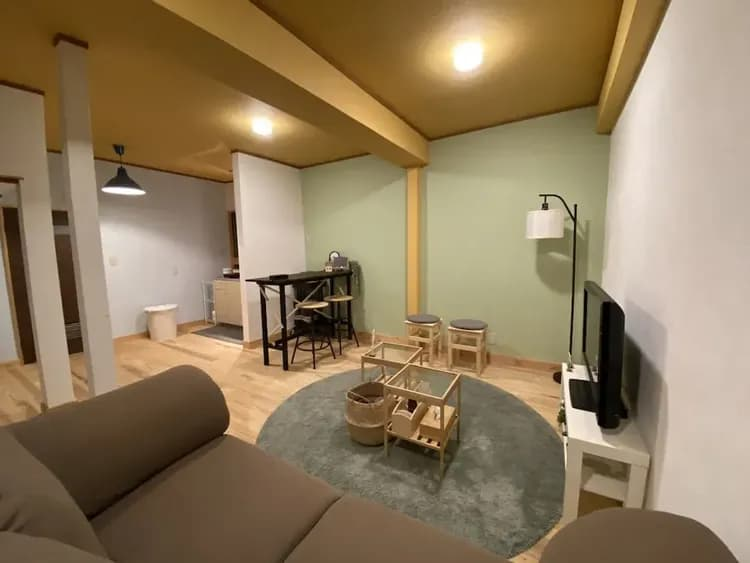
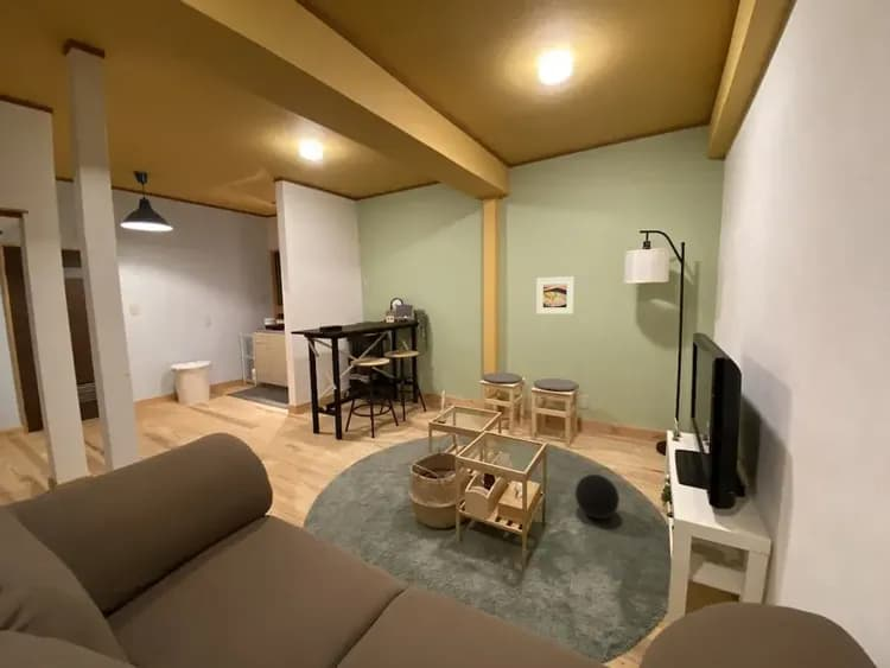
+ ball (596, 496)
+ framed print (554, 295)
